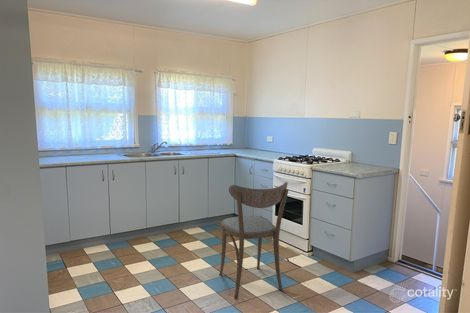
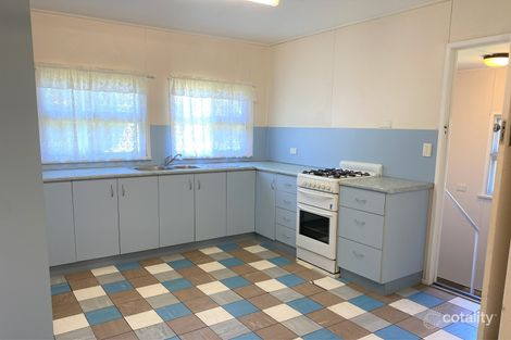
- dining chair (251, 232)
